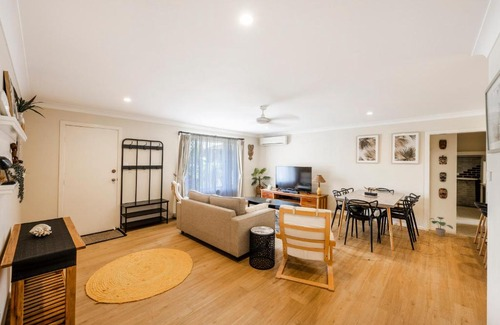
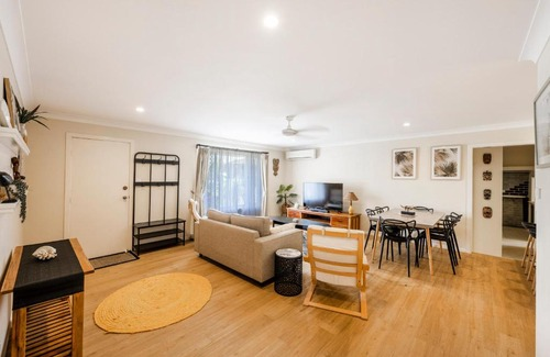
- potted plant (440, 226)
